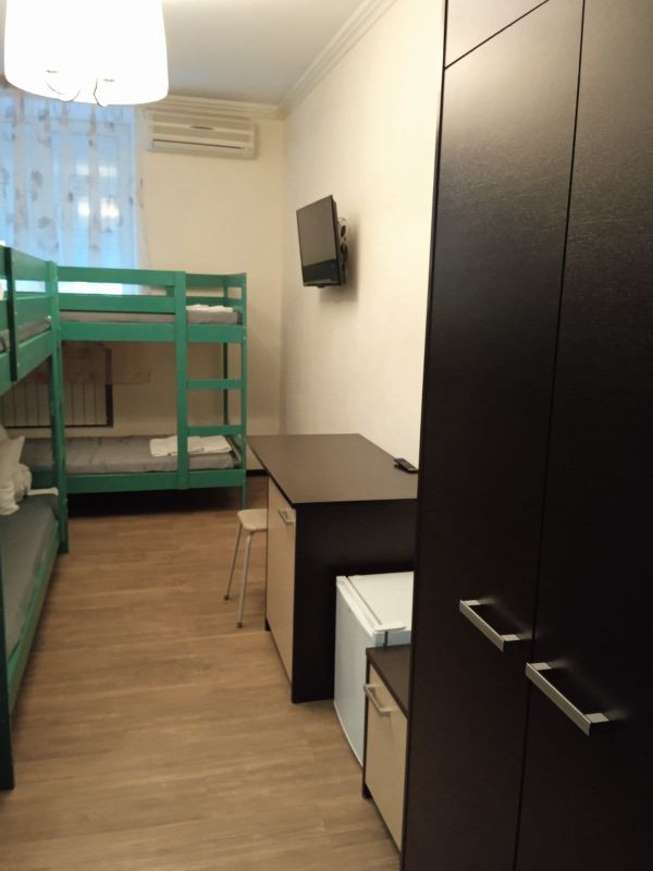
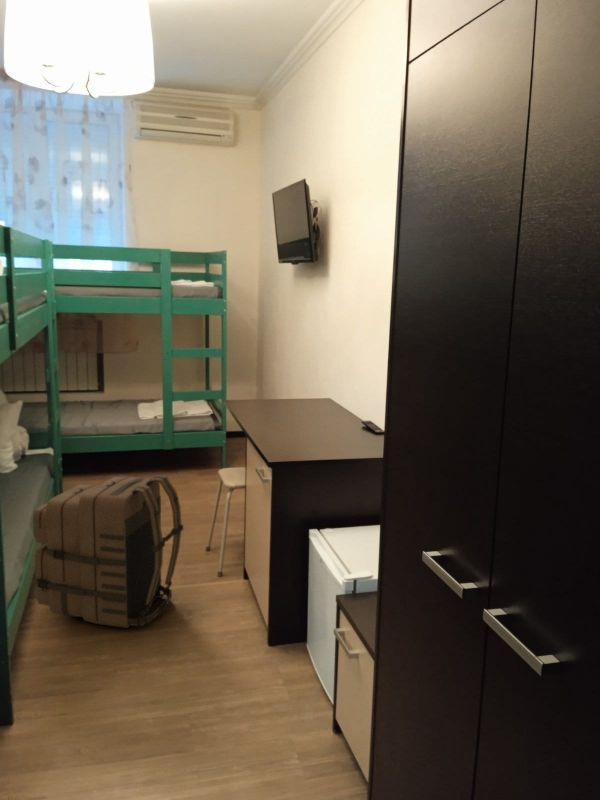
+ backpack (109, 543)
